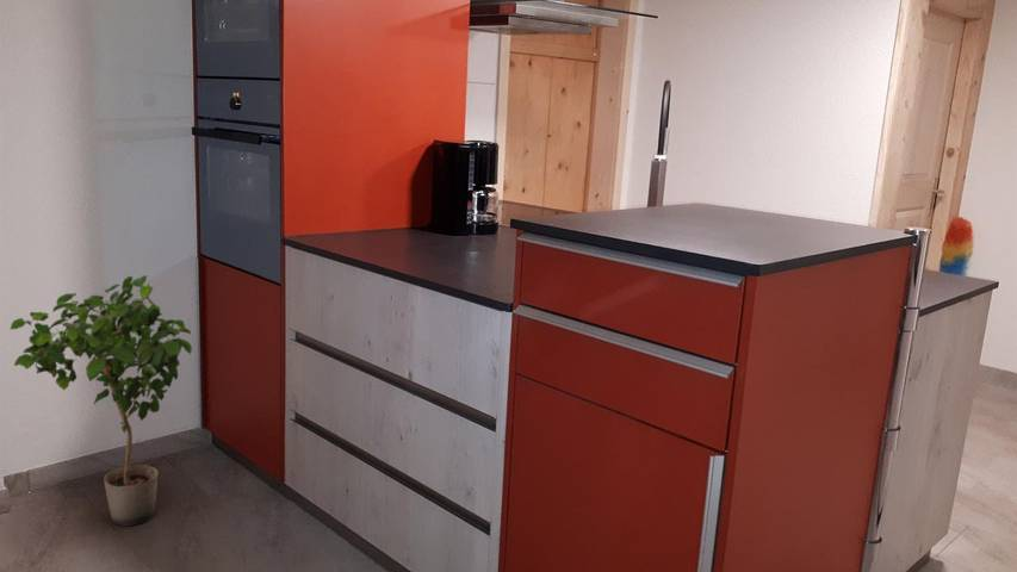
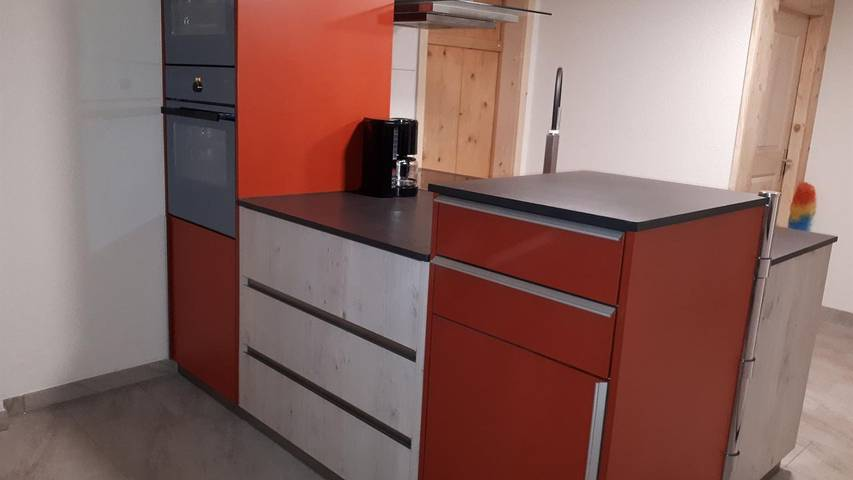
- potted plant (117, 406)
